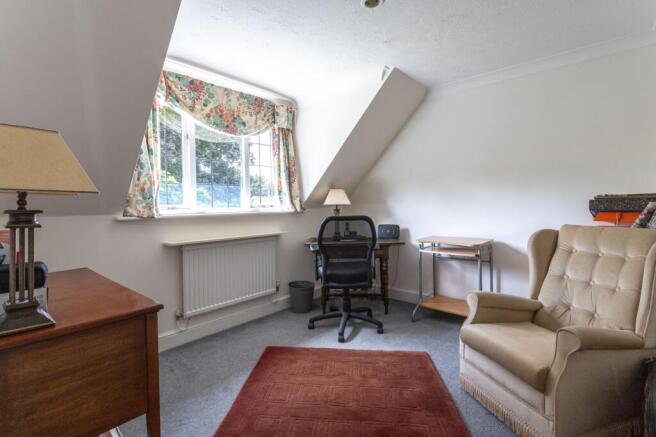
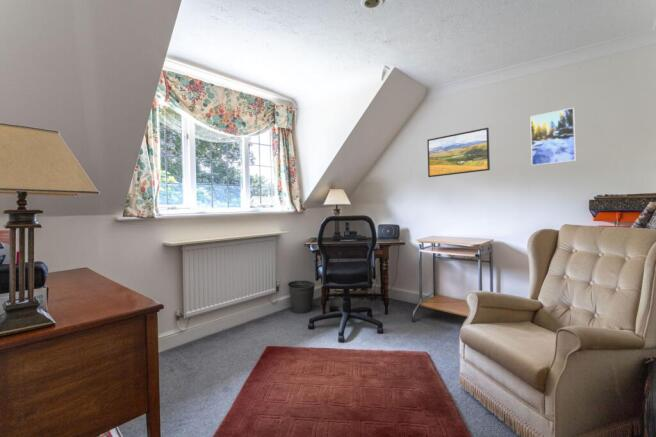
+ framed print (552, 137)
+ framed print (456, 153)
